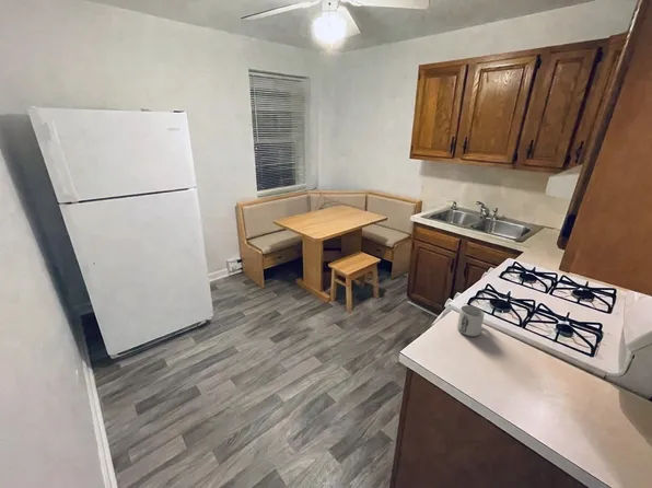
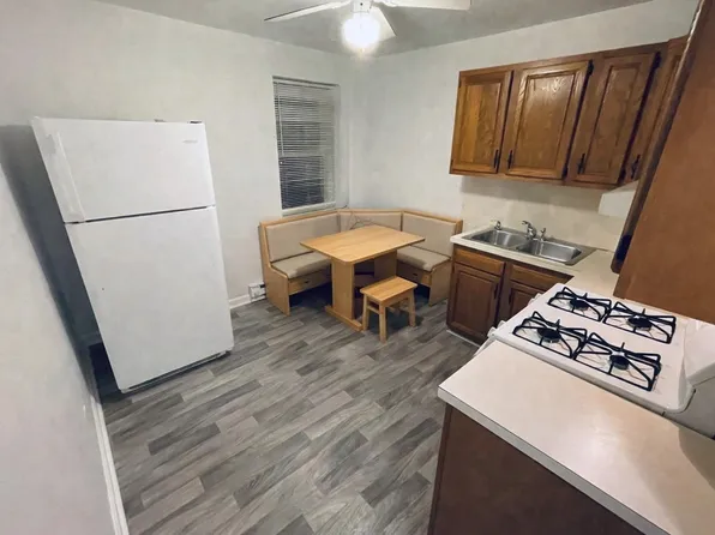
- mug (471, 318)
